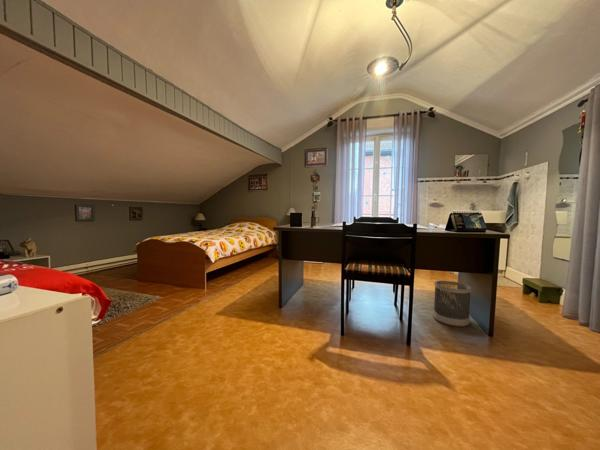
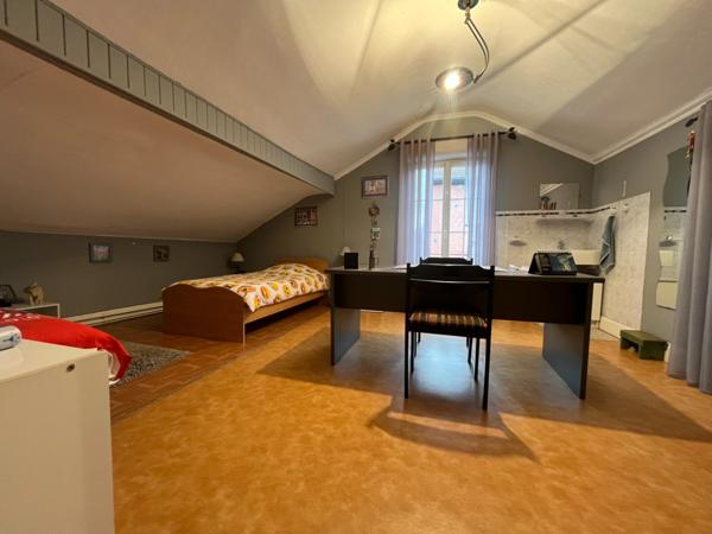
- wastebasket (451, 302)
